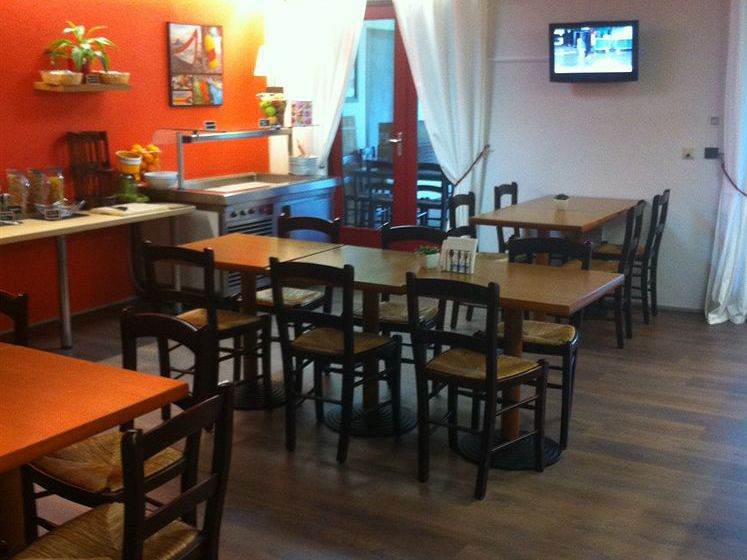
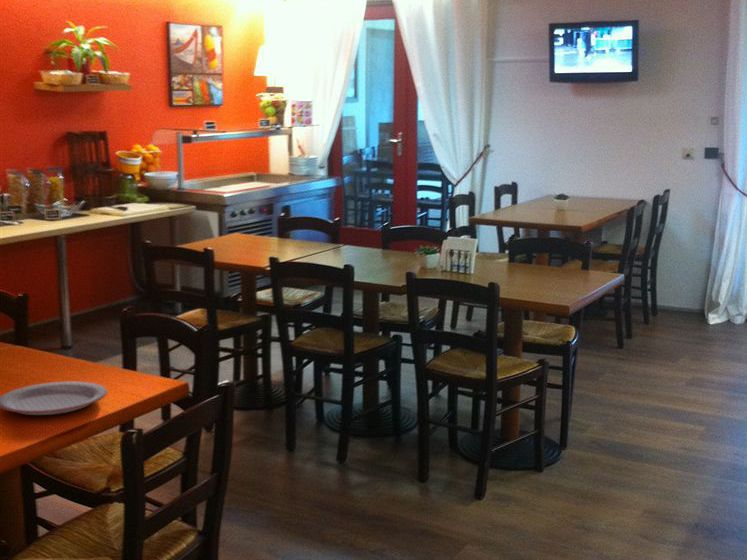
+ plate (53, 399)
